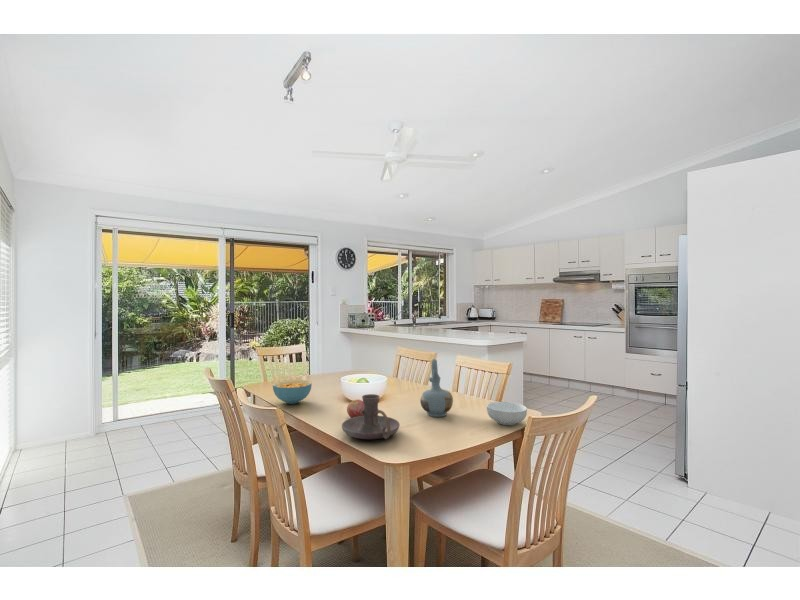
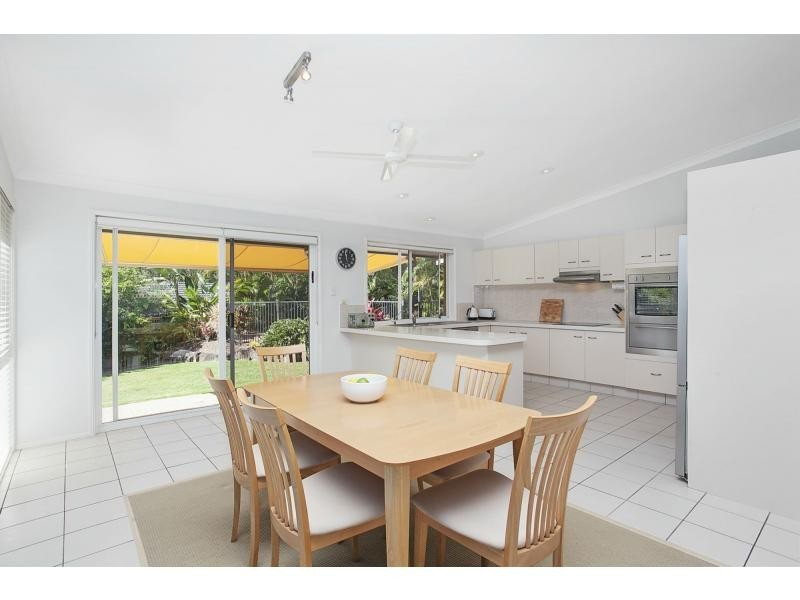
- cereal bowl (506, 414)
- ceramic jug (436, 387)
- candle holder (373, 417)
- cereal bowl (292, 392)
- apple (356, 408)
